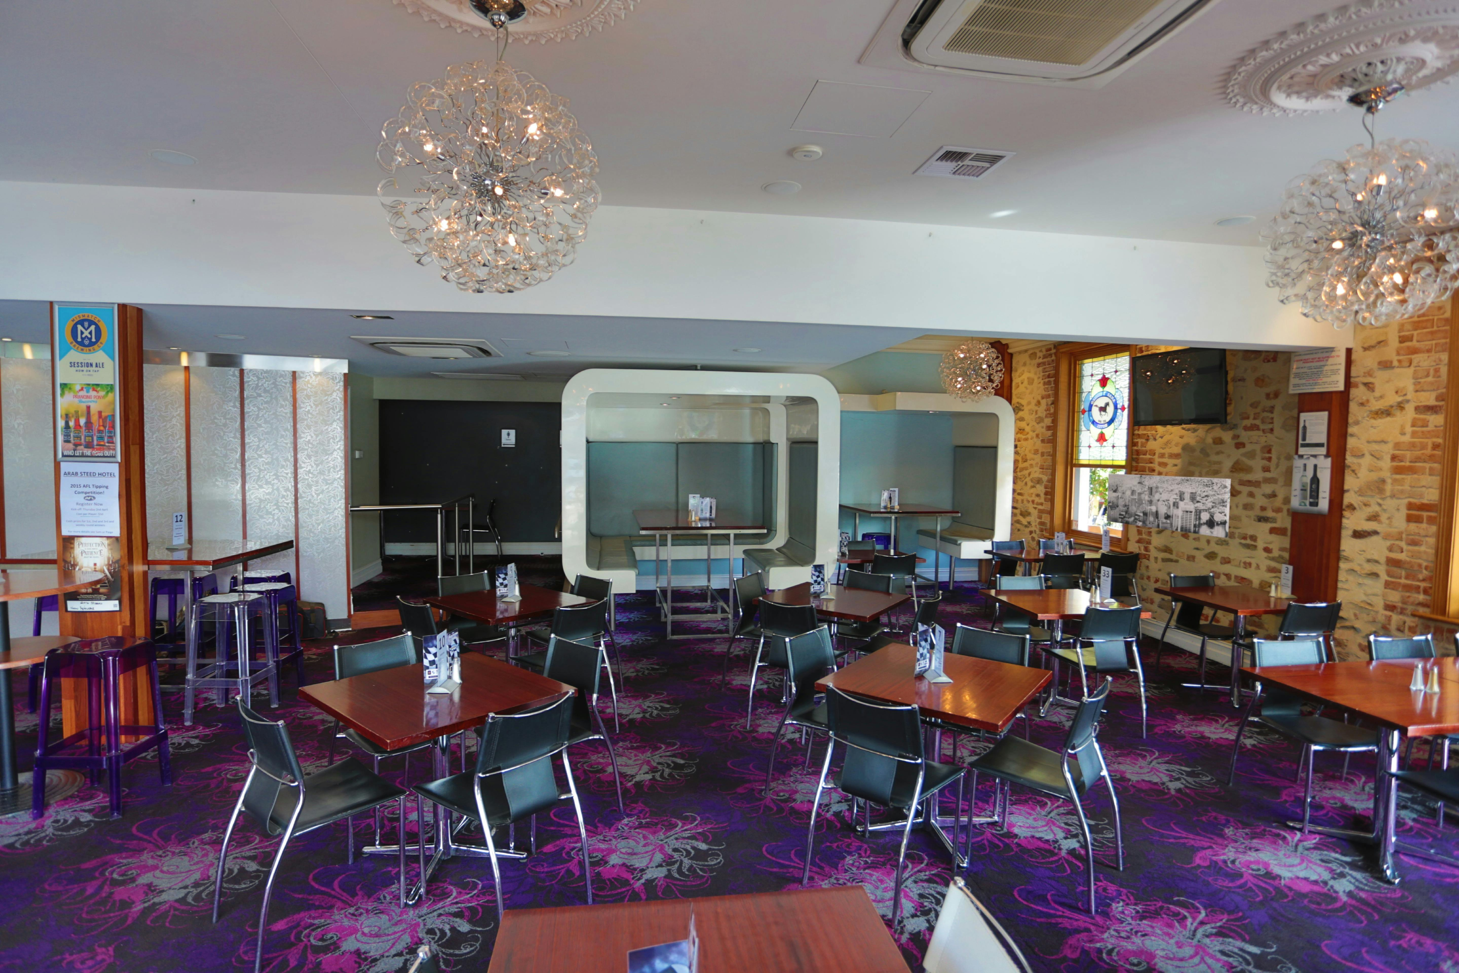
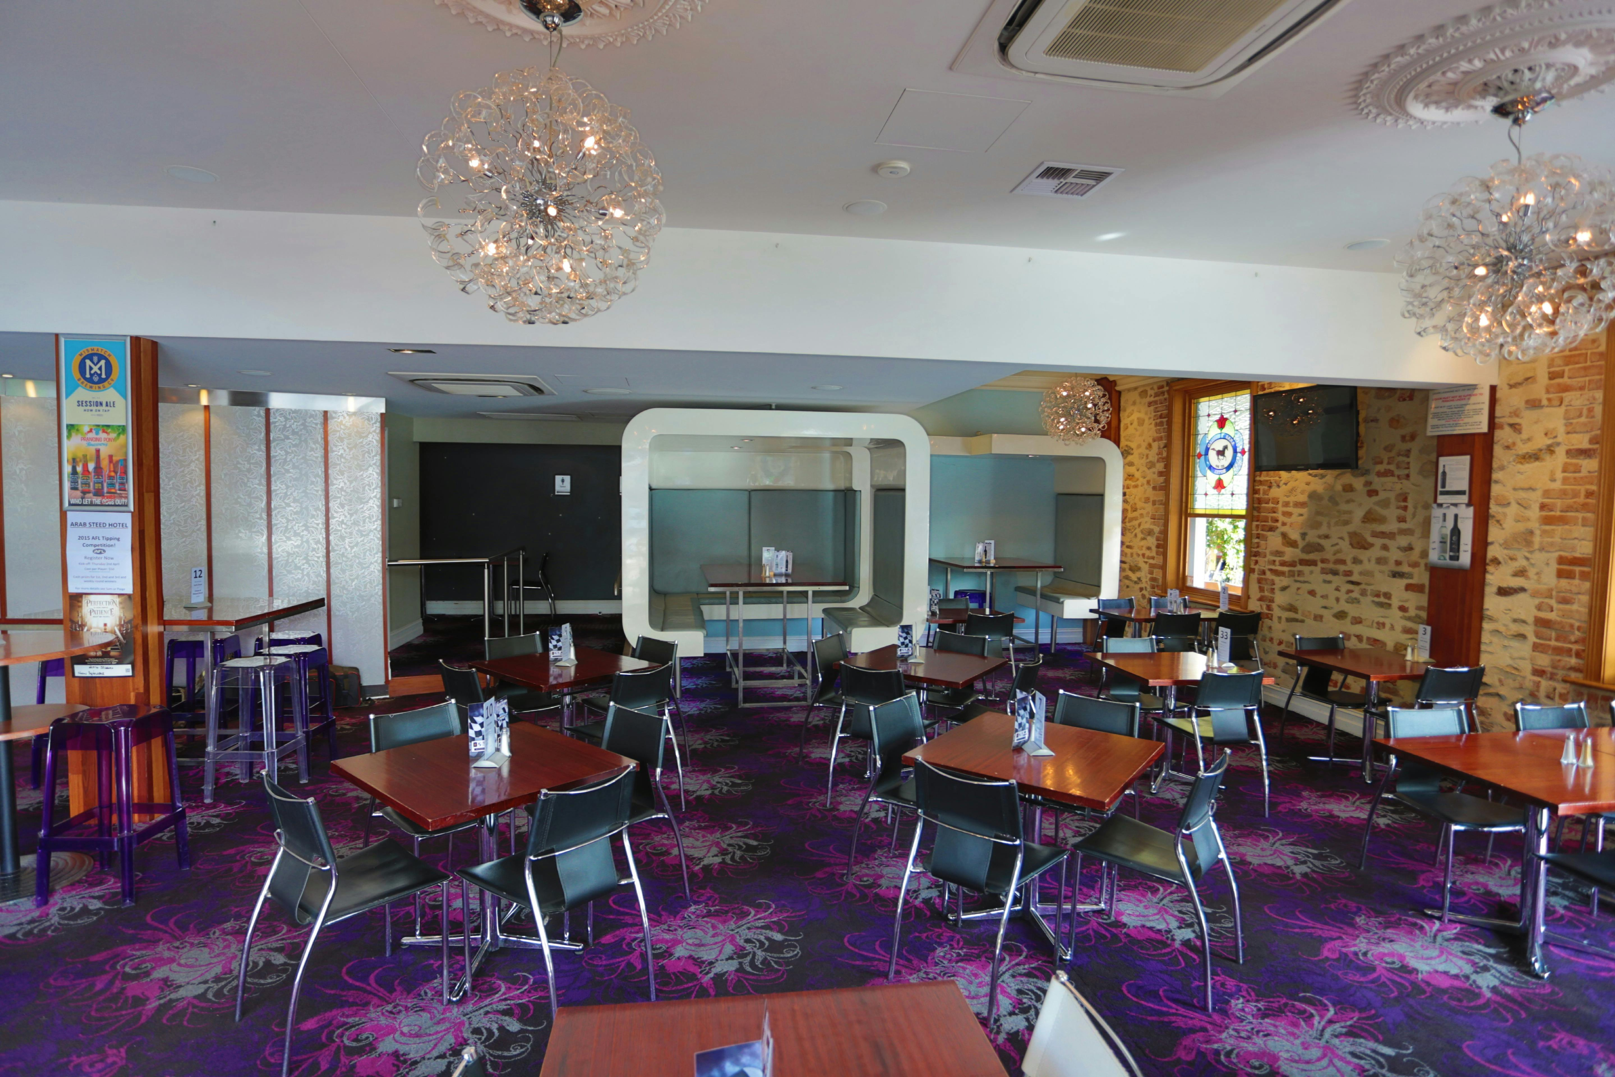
- wall art (1162, 503)
